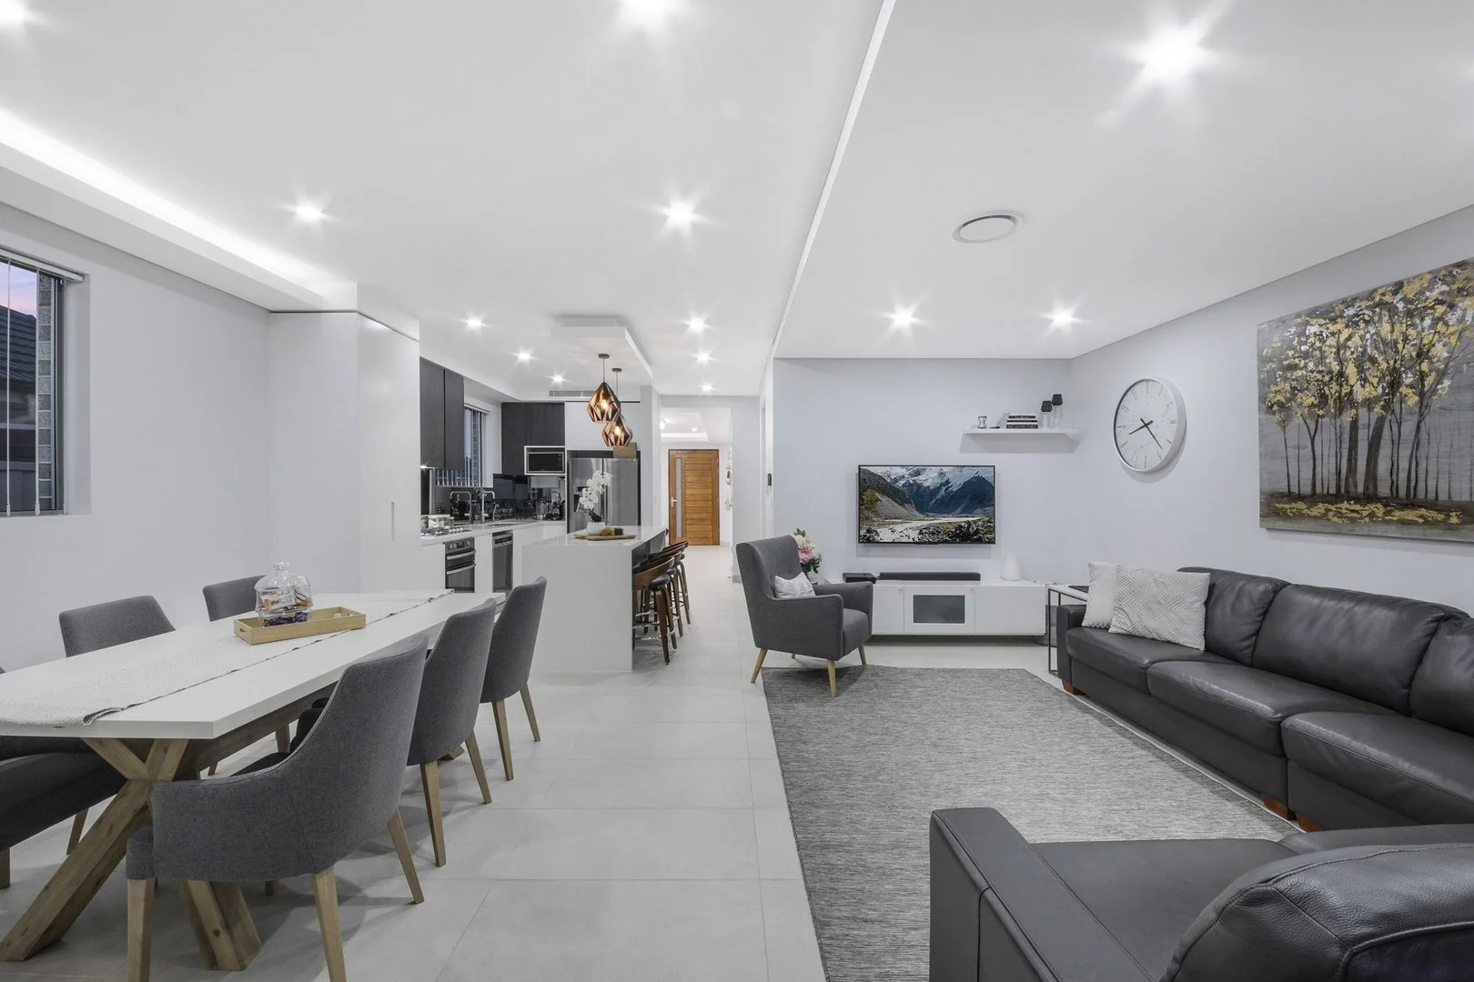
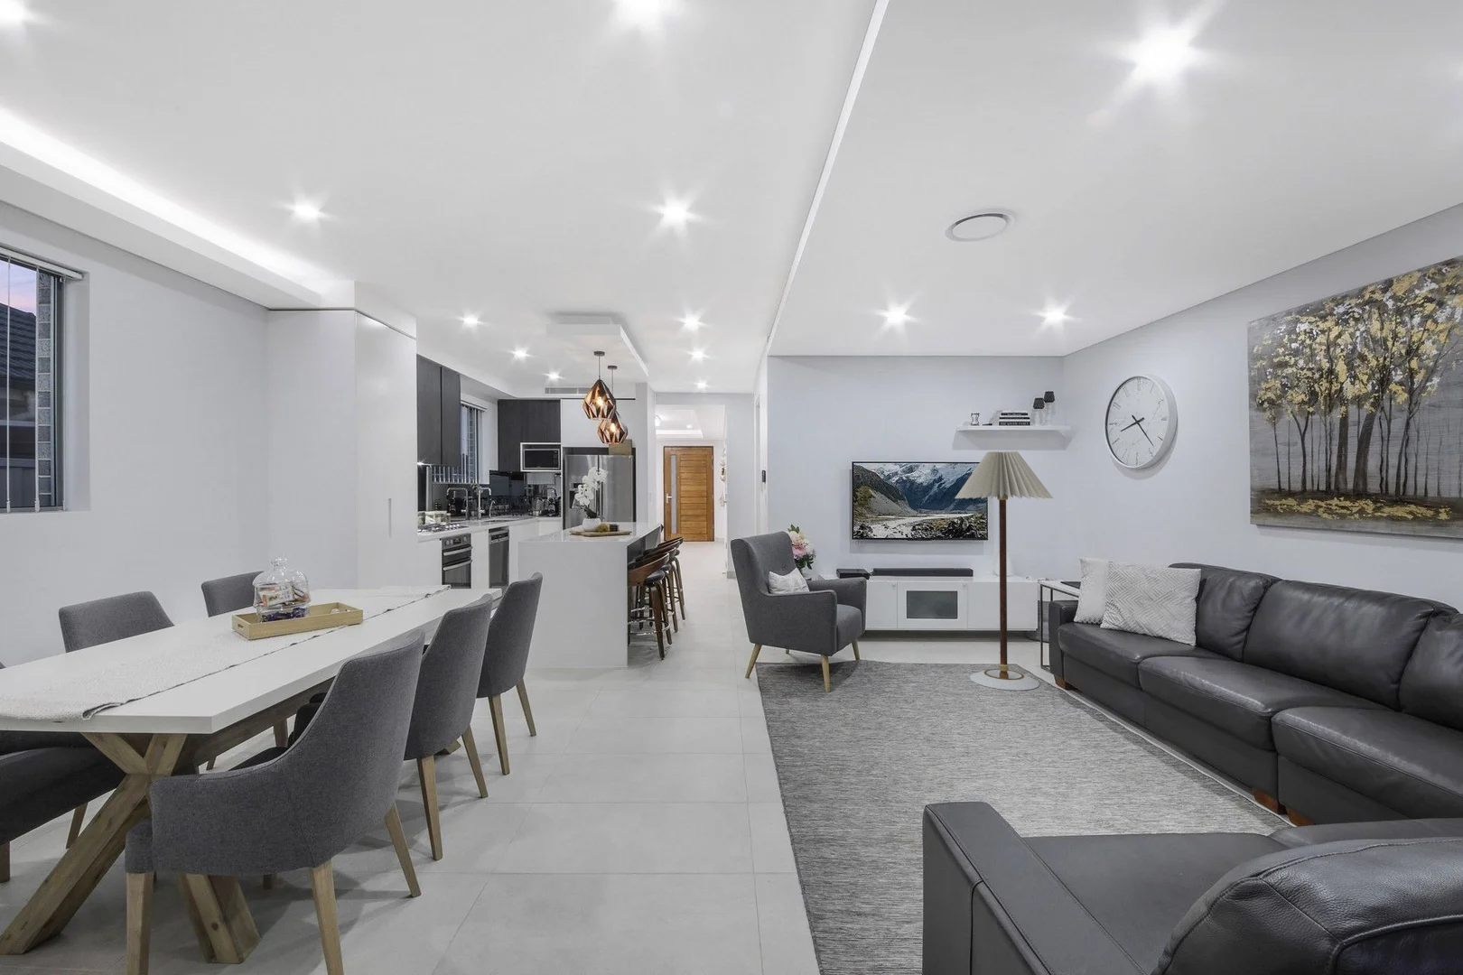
+ floor lamp (1003, 565)
